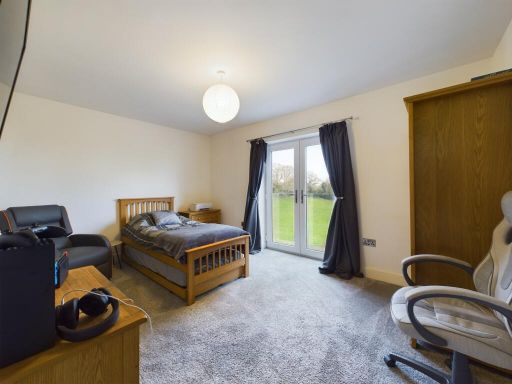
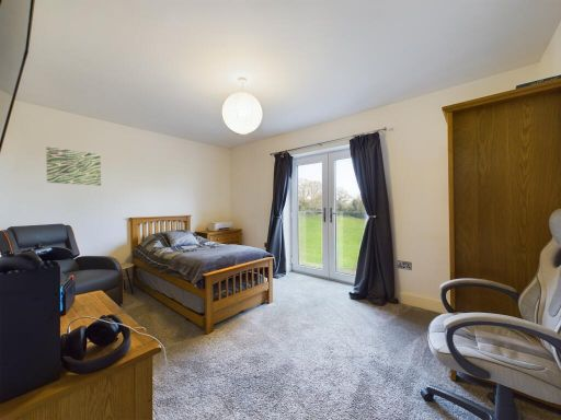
+ wall art (75, 167)
